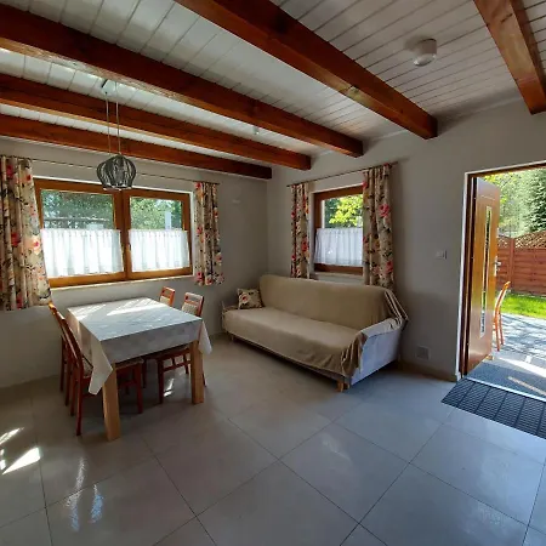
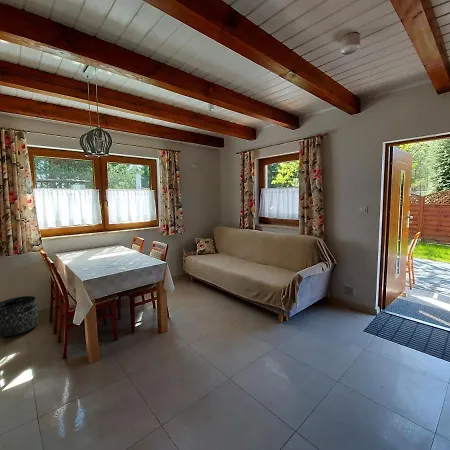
+ basket (16, 316)
